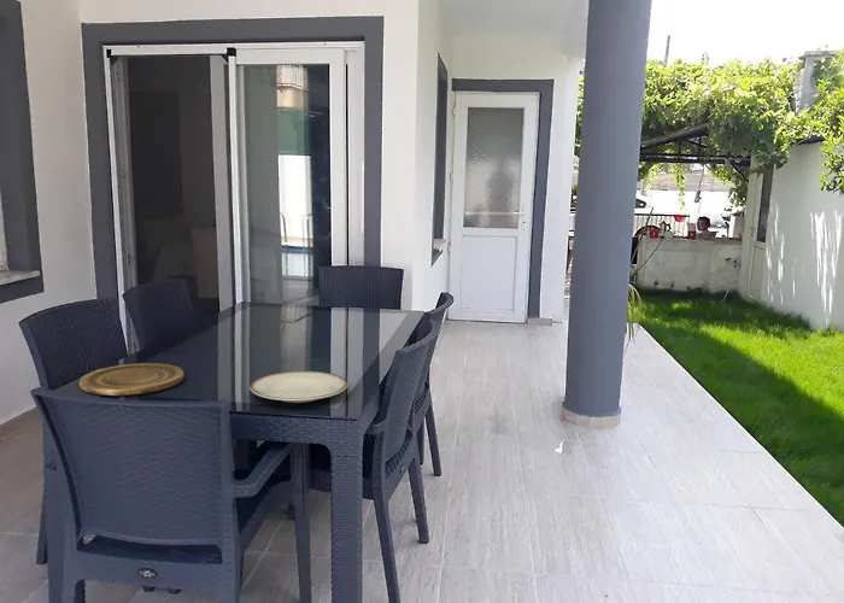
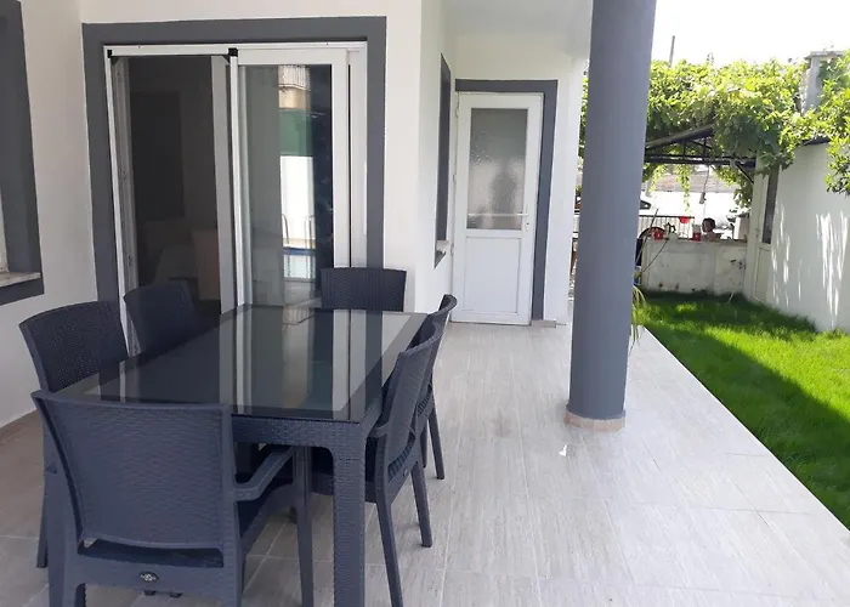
- plate (299, 390)
- plate (133, 377)
